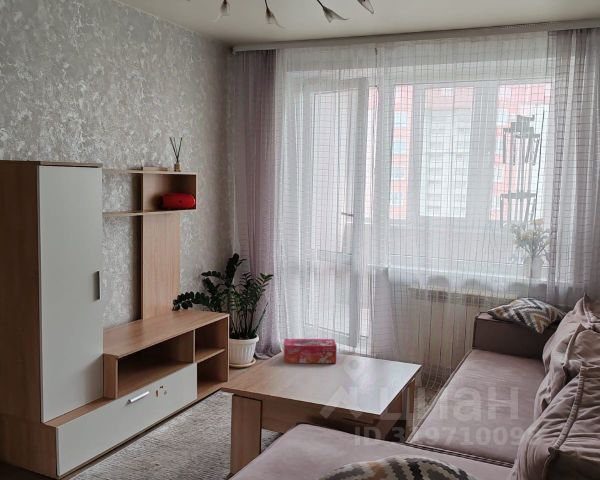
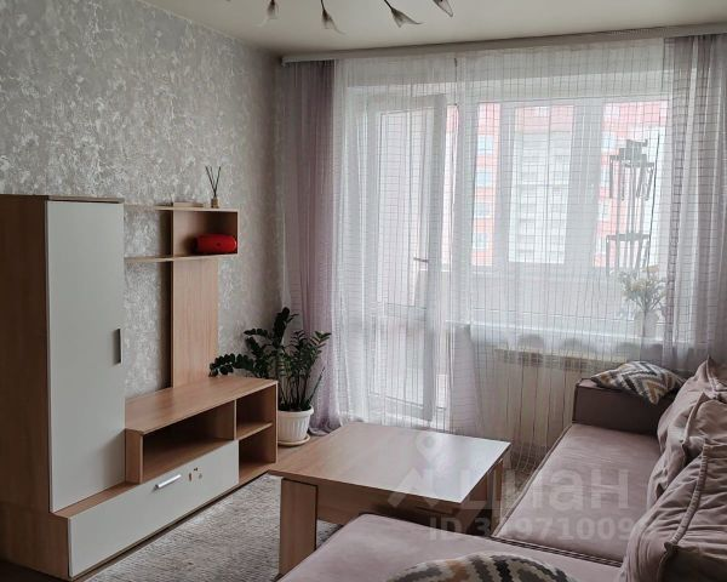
- tissue box (309, 350)
